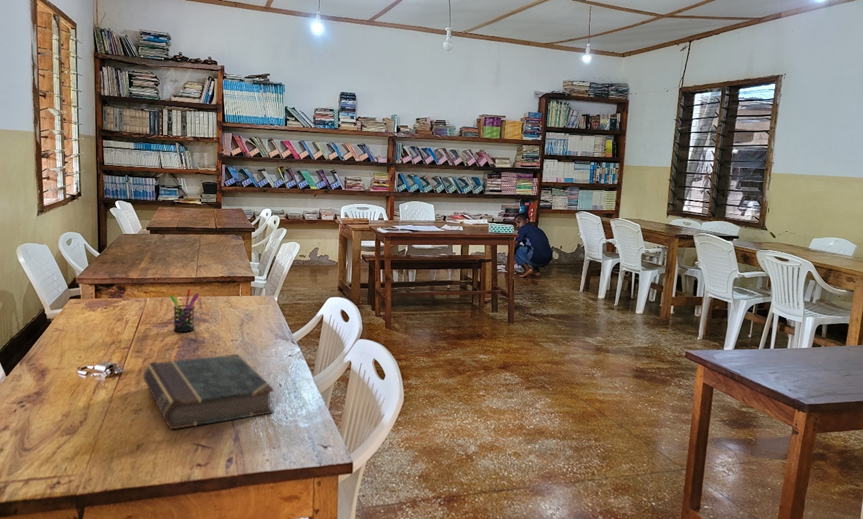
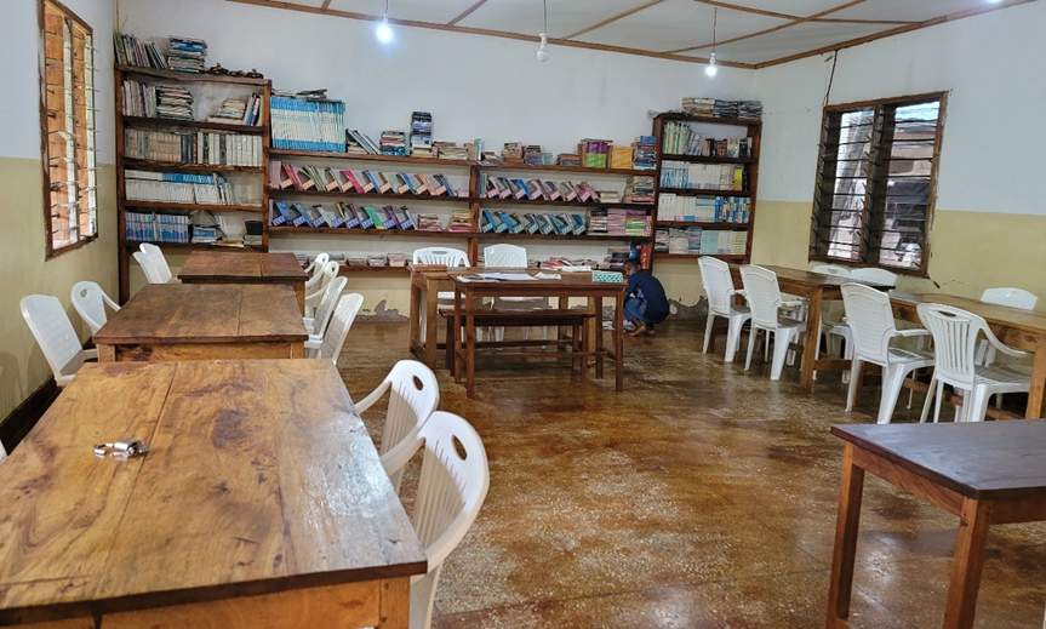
- pen holder (182, 309)
- book (205, 386)
